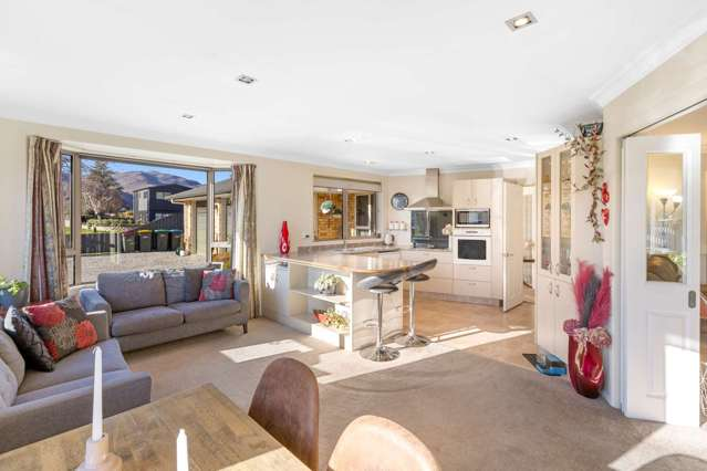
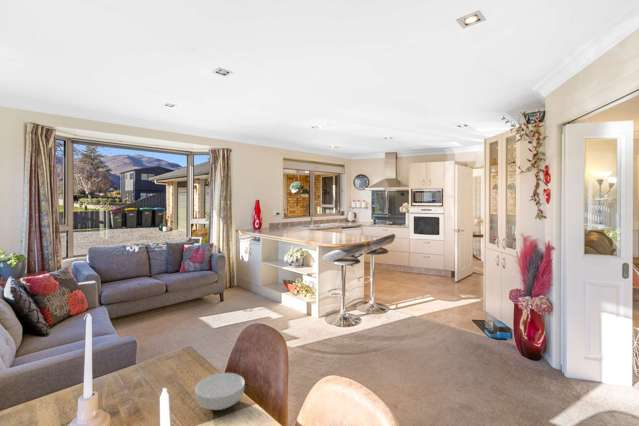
+ cereal bowl (220, 393)
